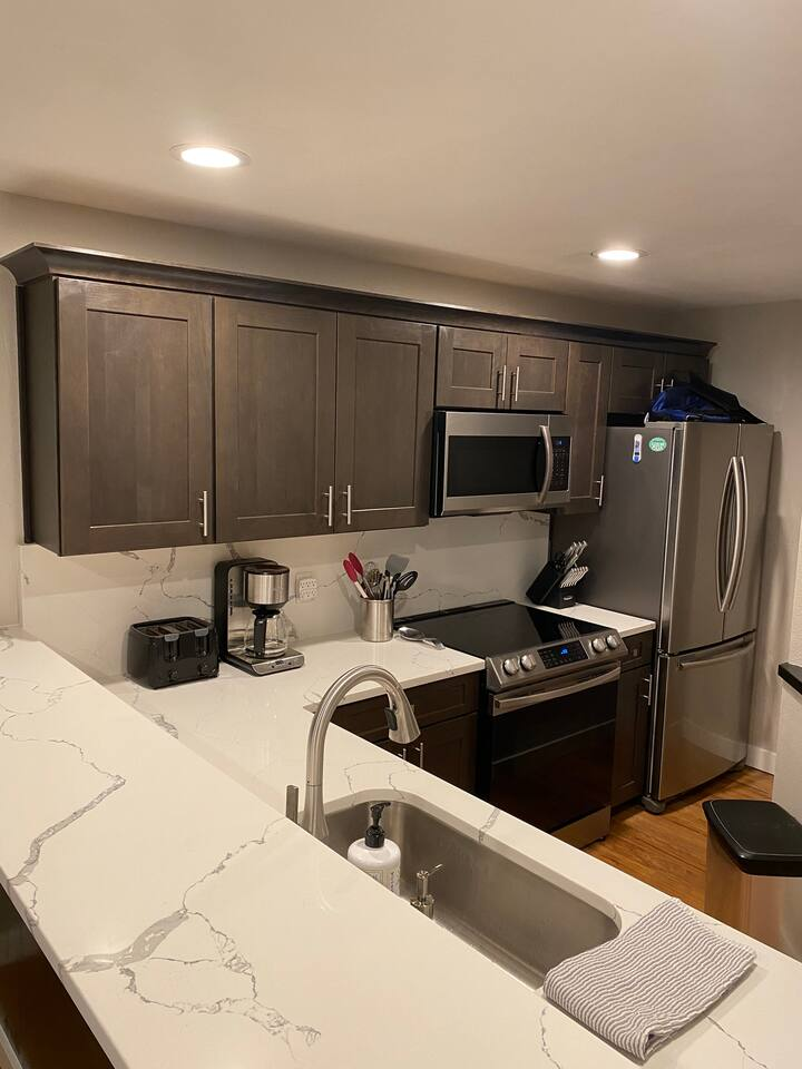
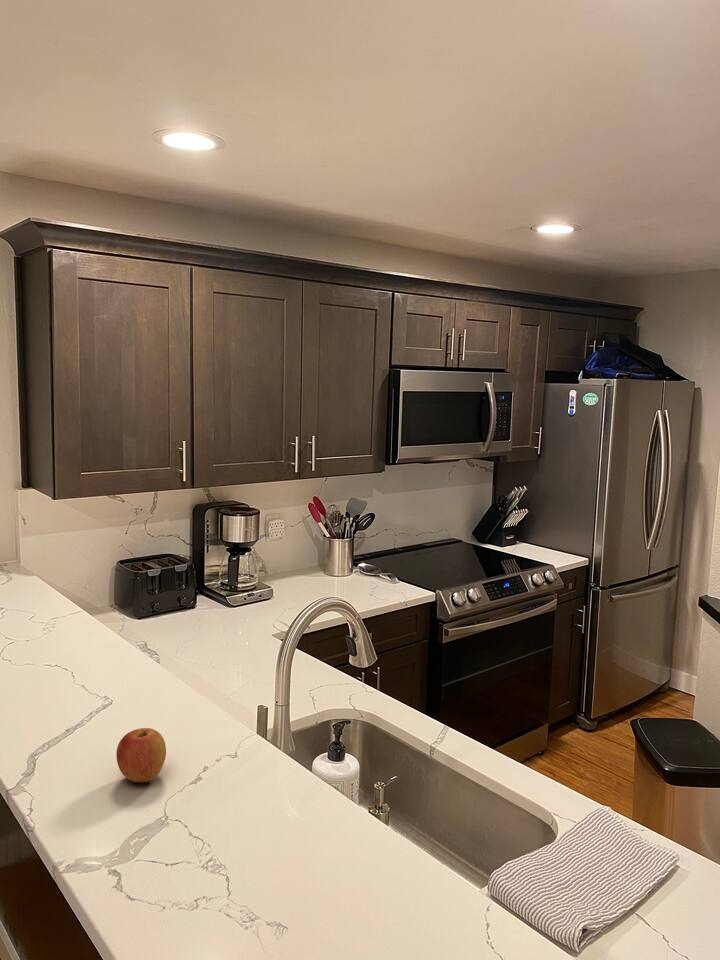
+ apple (141, 755)
